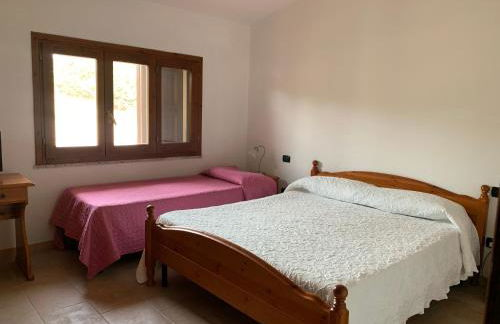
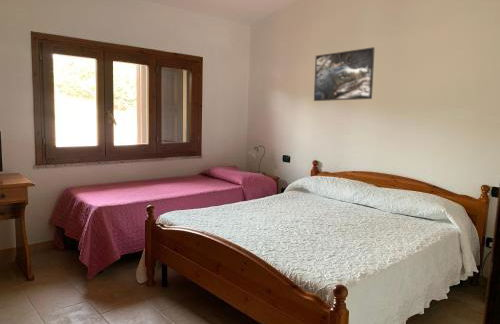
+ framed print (342, 76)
